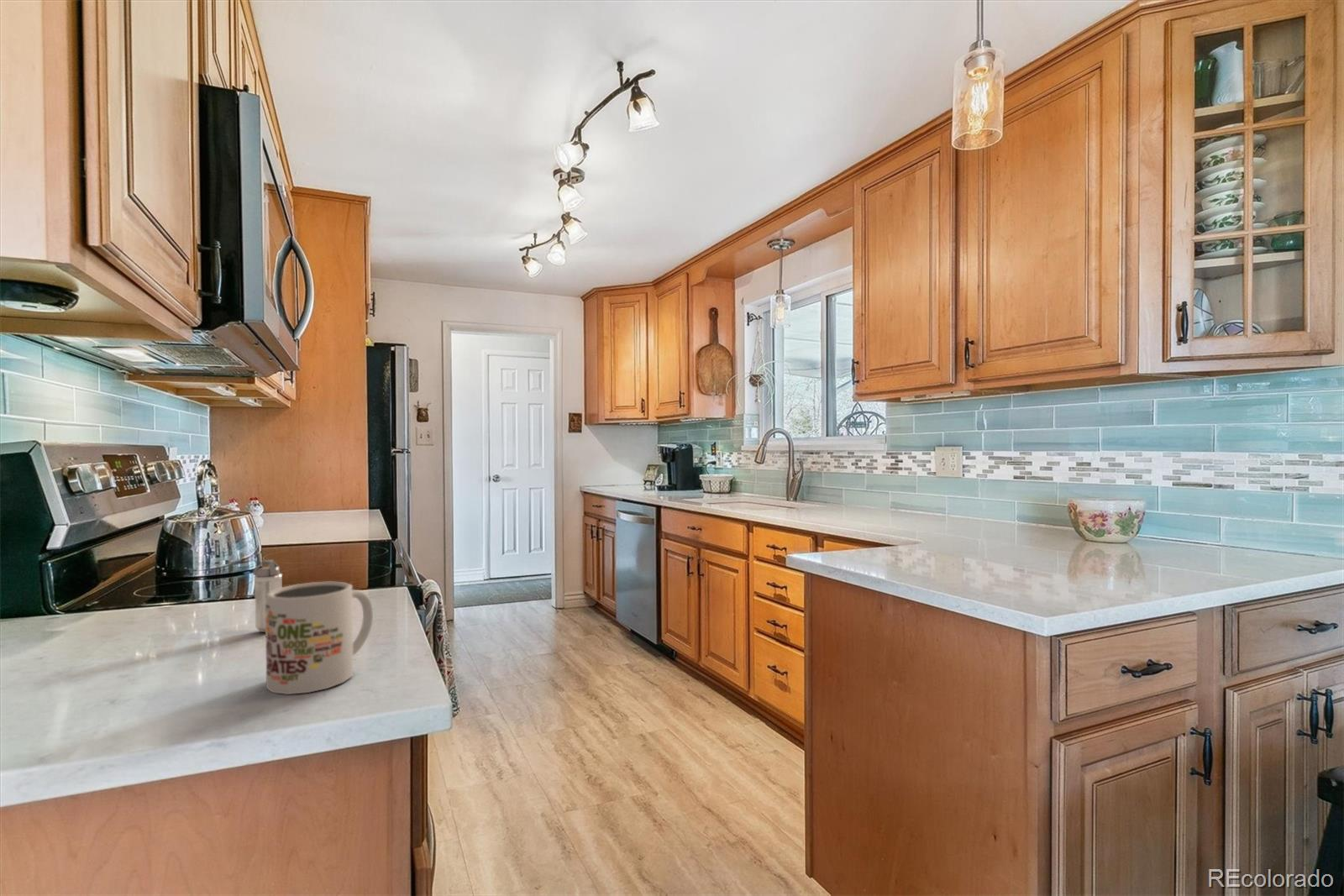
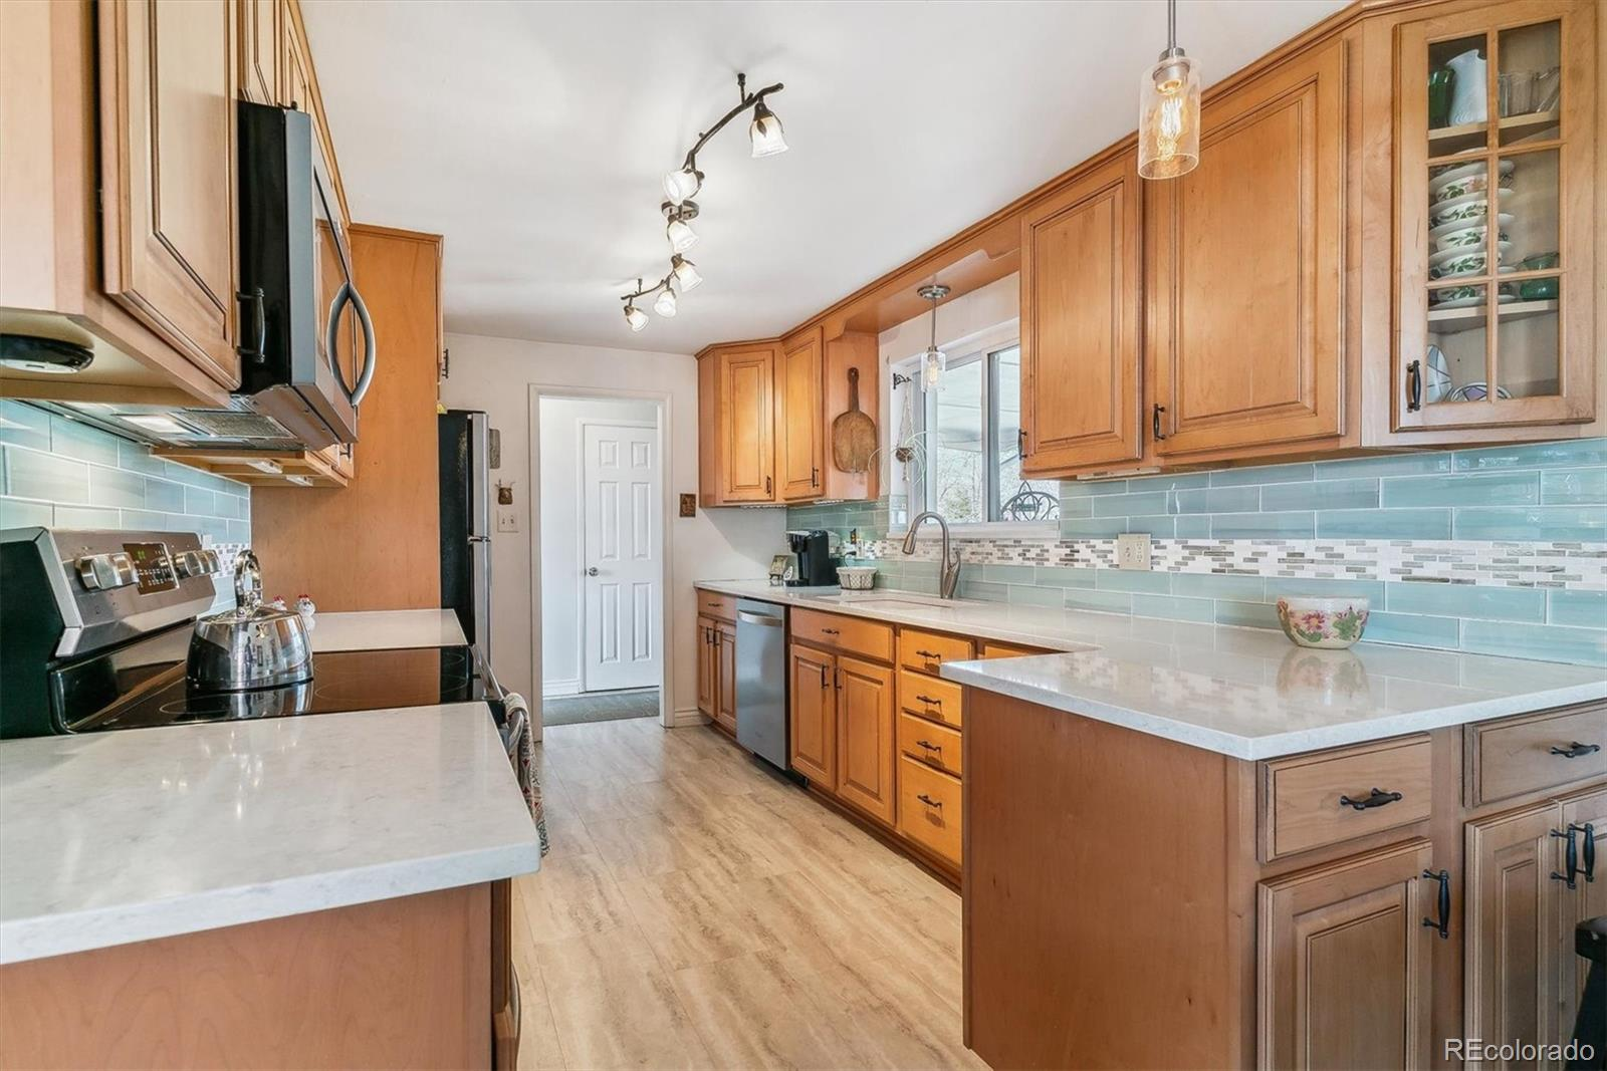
- mug (324, 630)
- shaker (267, 593)
